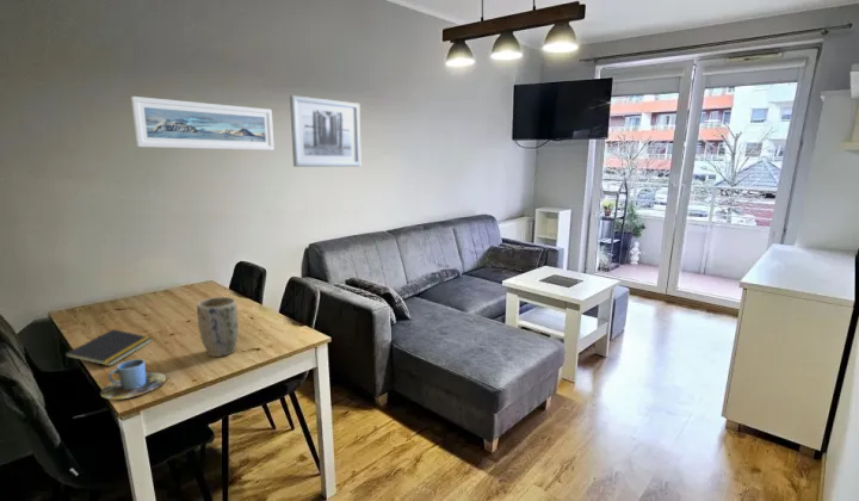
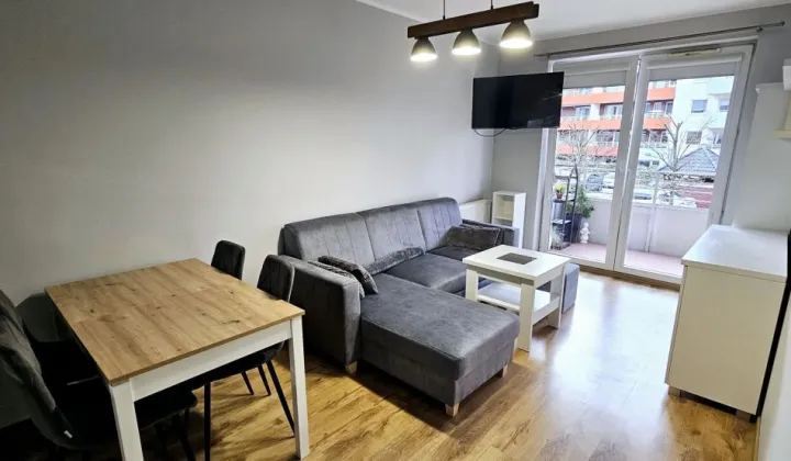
- wall art (328, 134)
- cup (132, 375)
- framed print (210, 126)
- notepad (111, 346)
- plant pot (218, 327)
